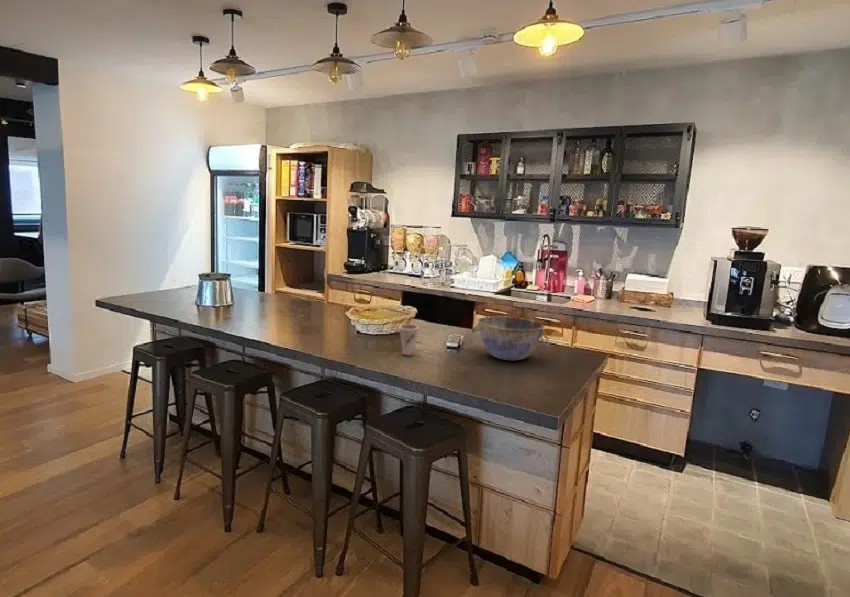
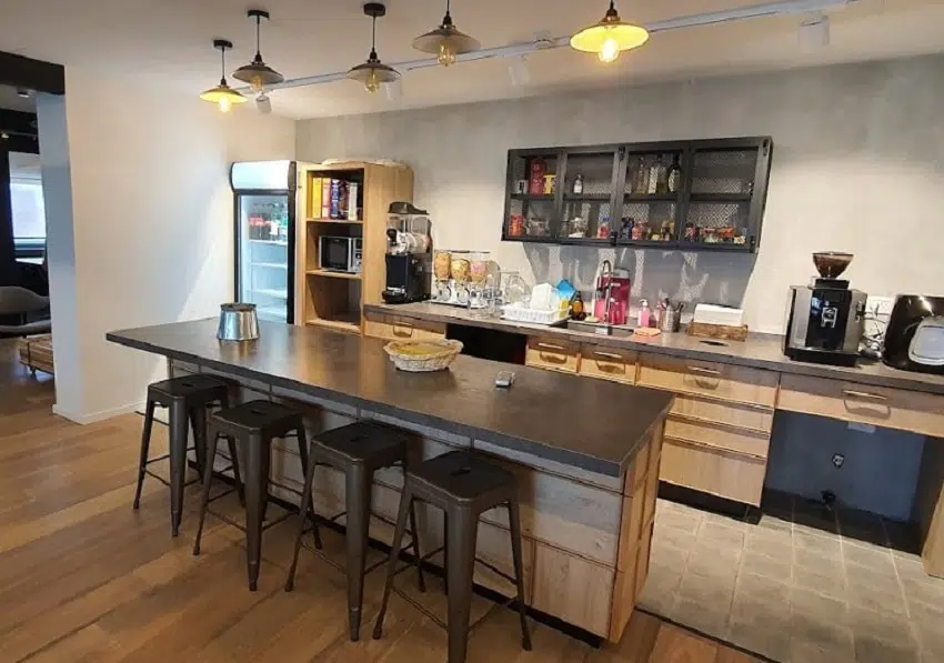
- cup (408, 340)
- bowl (509, 339)
